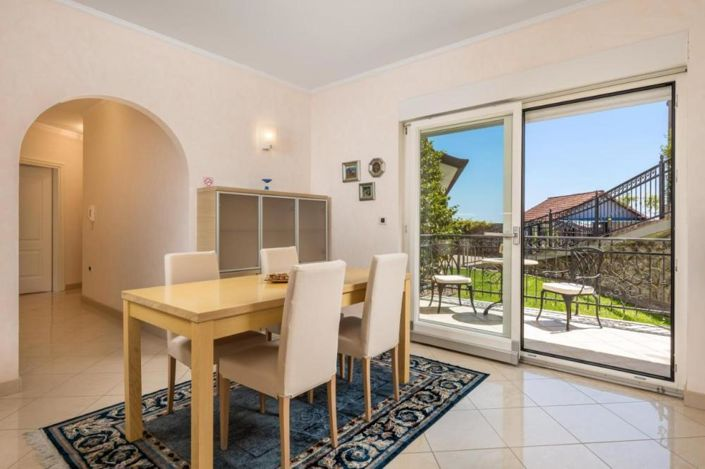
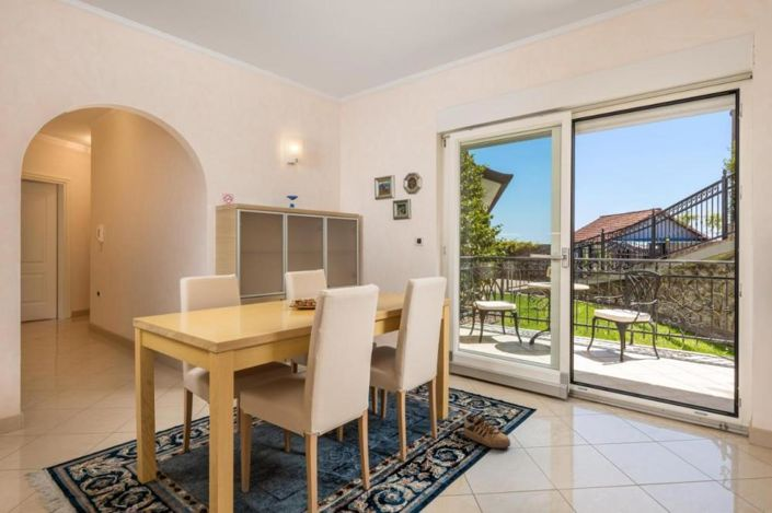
+ shoe (483, 428)
